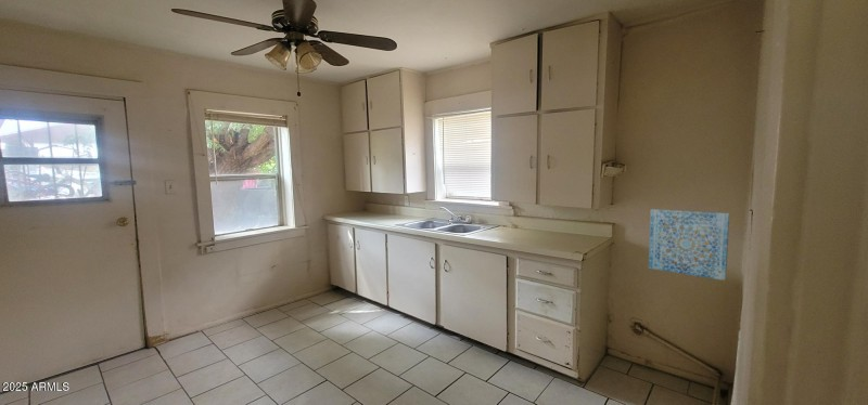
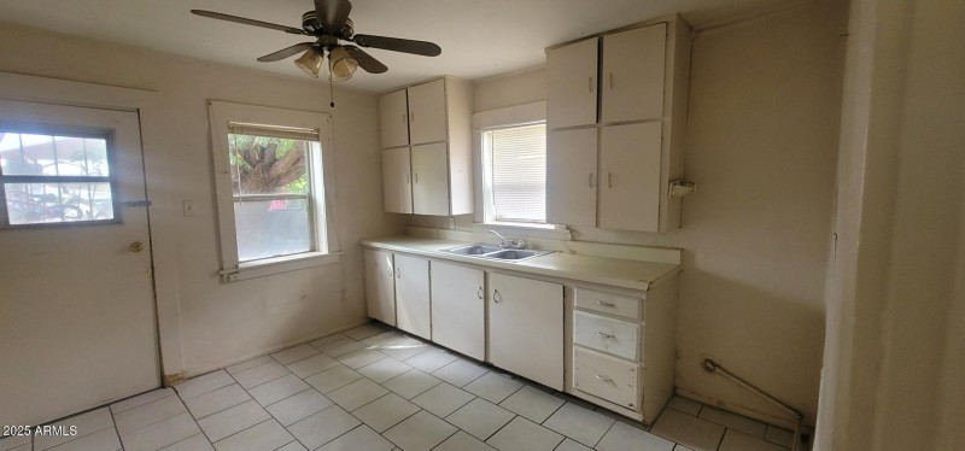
- wall art (686, 241)
